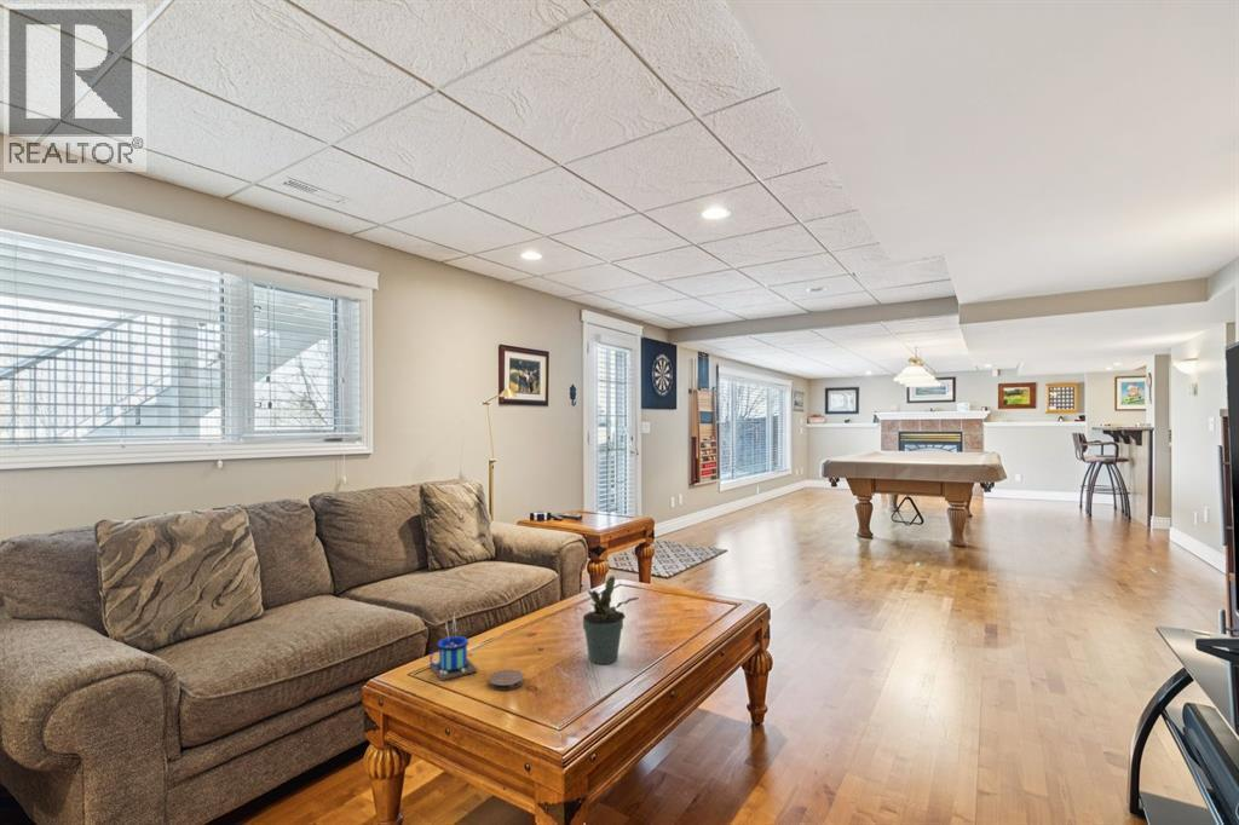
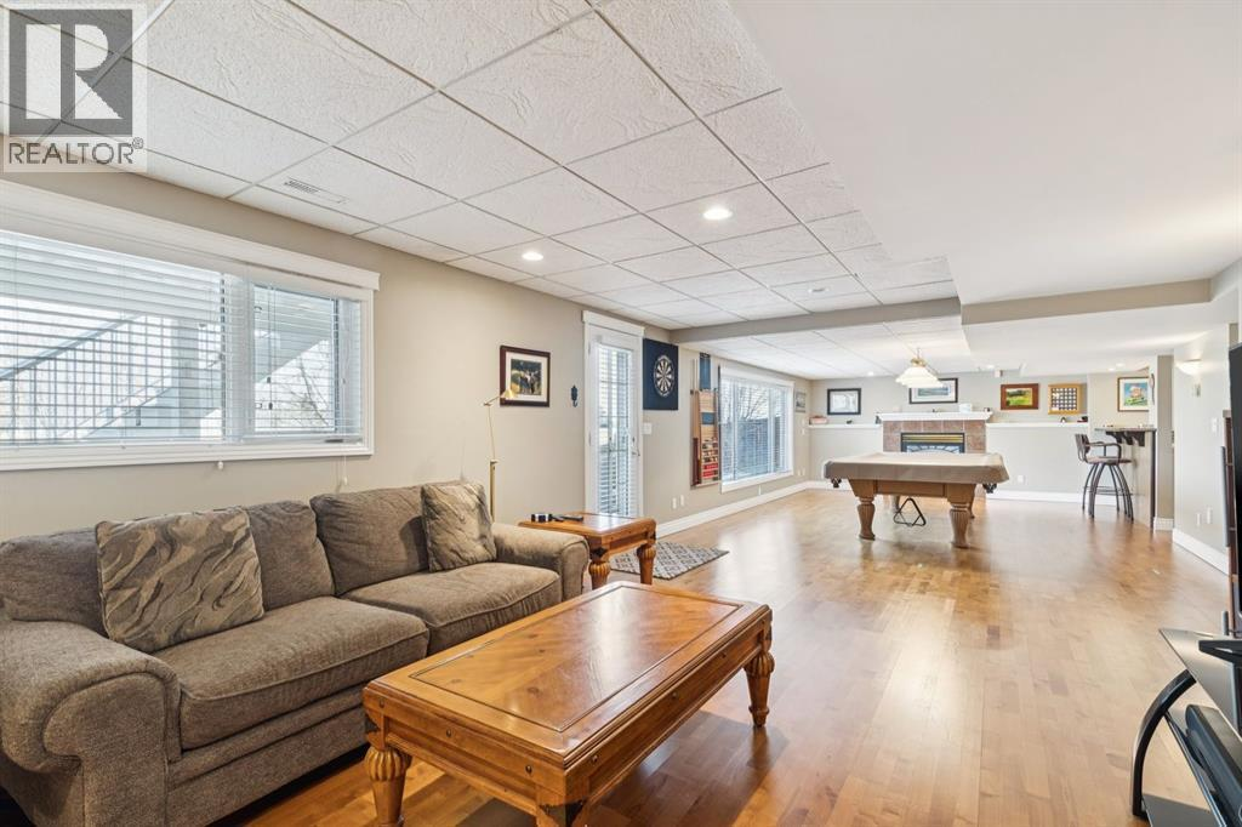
- potted plant (610, 618)
- coaster (506, 679)
- mug (450, 639)
